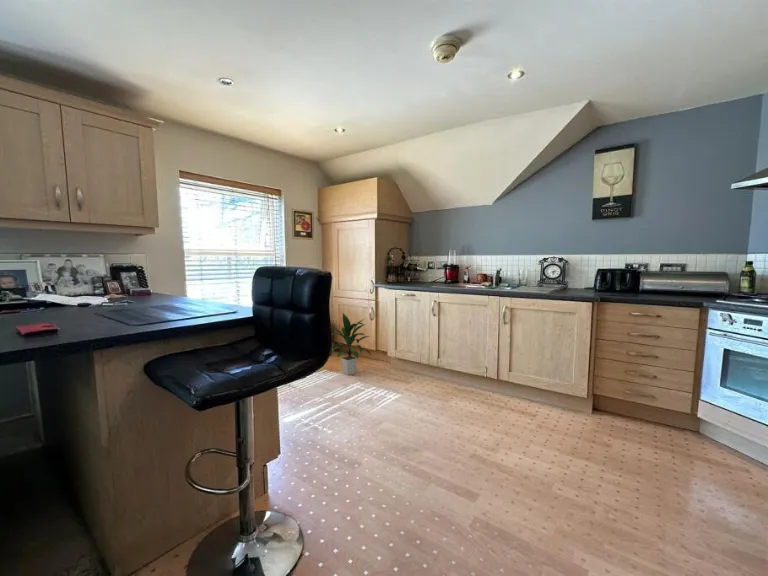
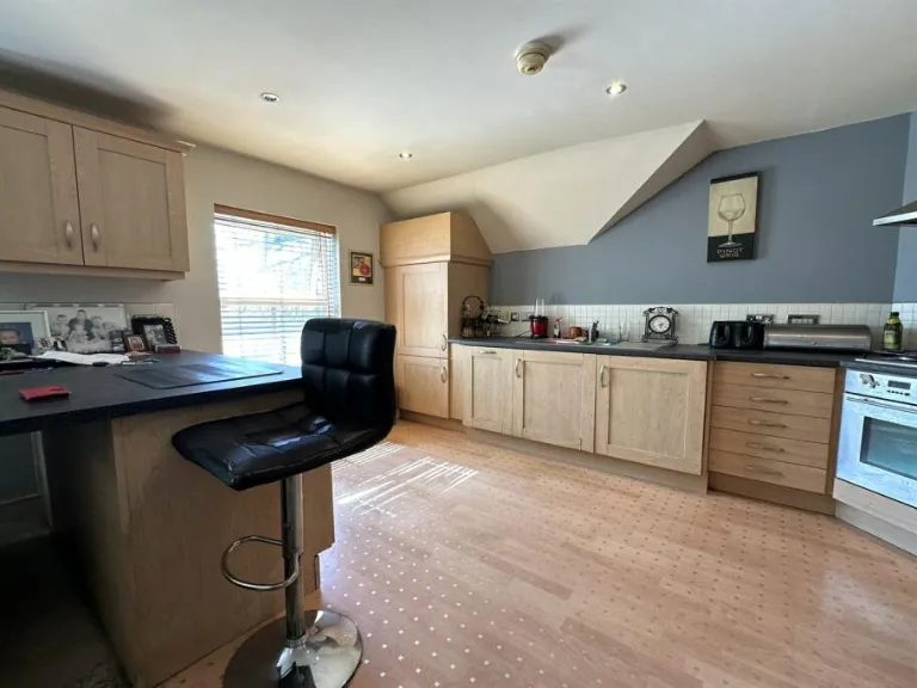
- indoor plant (351, 343)
